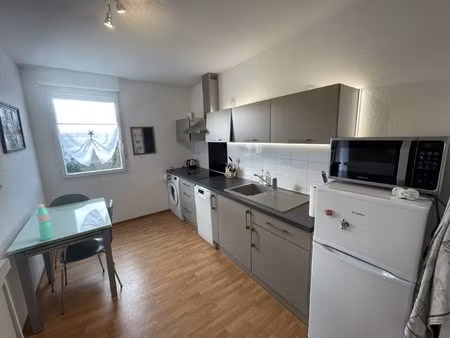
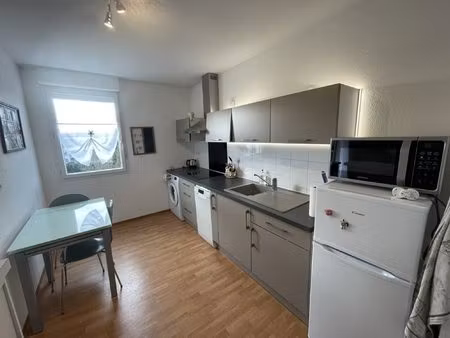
- water bottle (44, 221)
